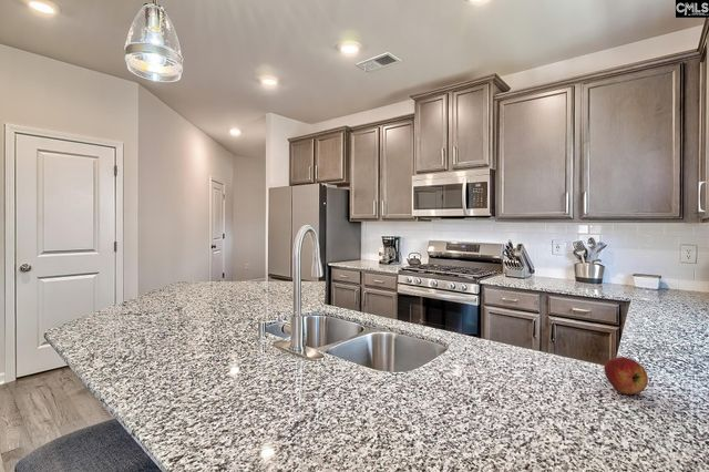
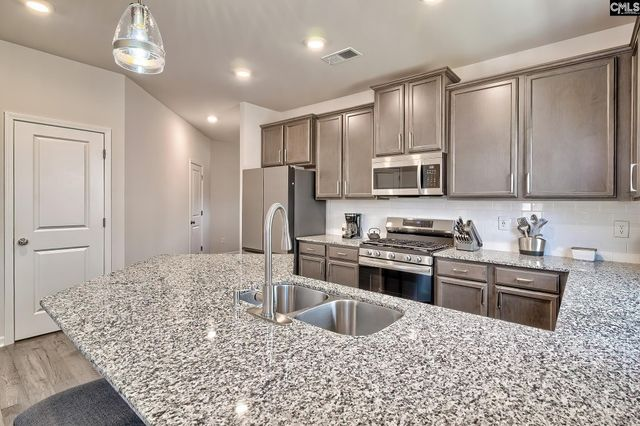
- apple (623, 374)
